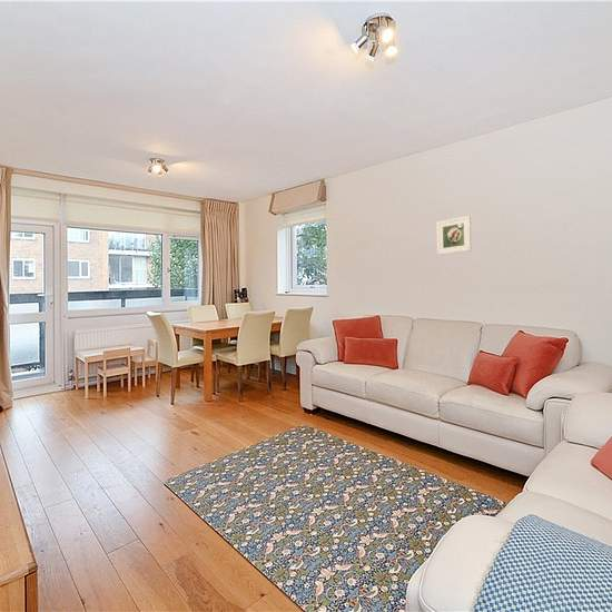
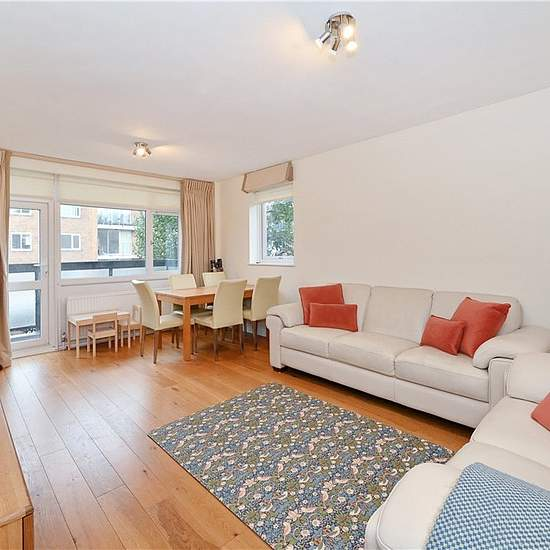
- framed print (453, 236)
